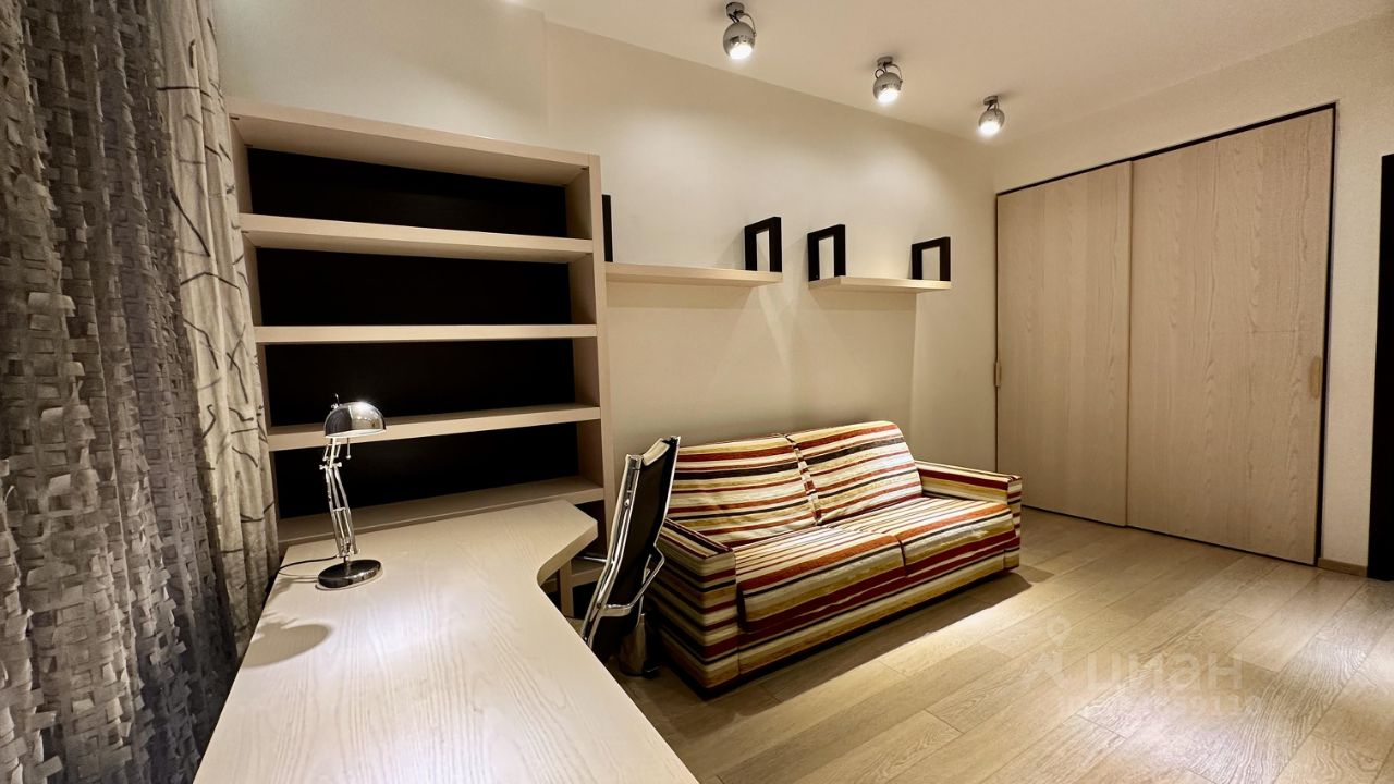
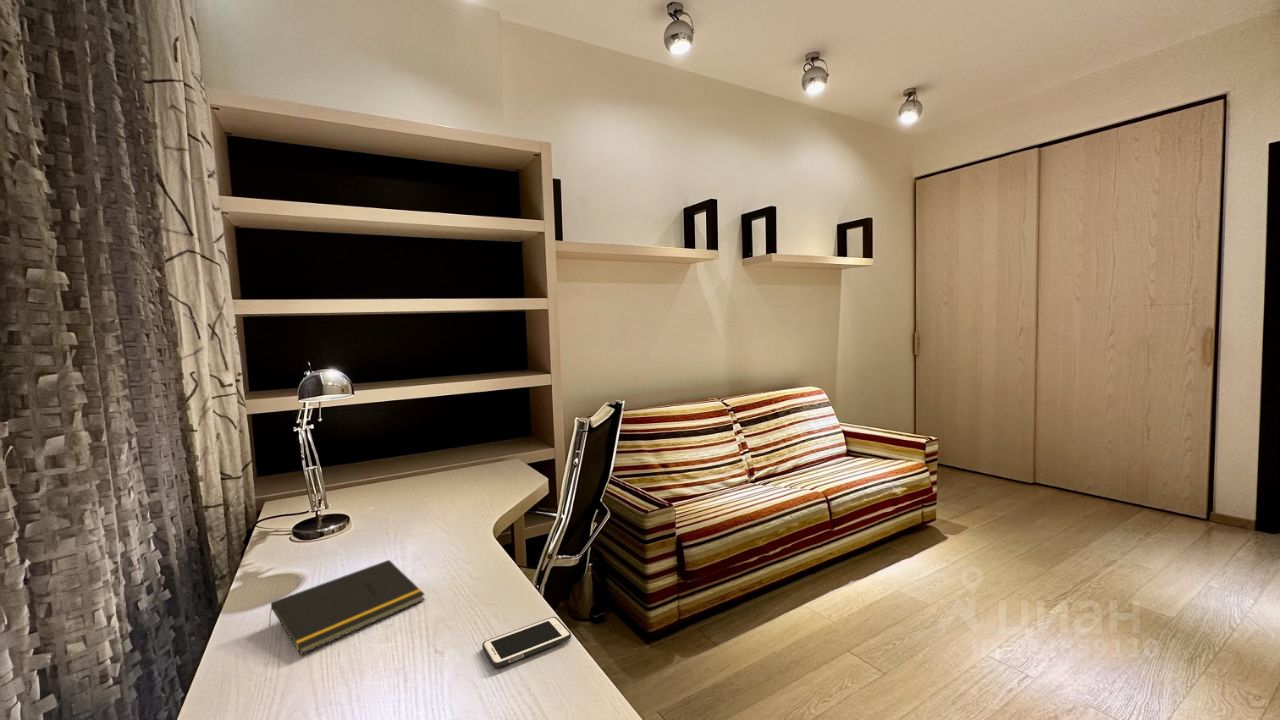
+ notepad (350, 600)
+ cell phone (527, 640)
